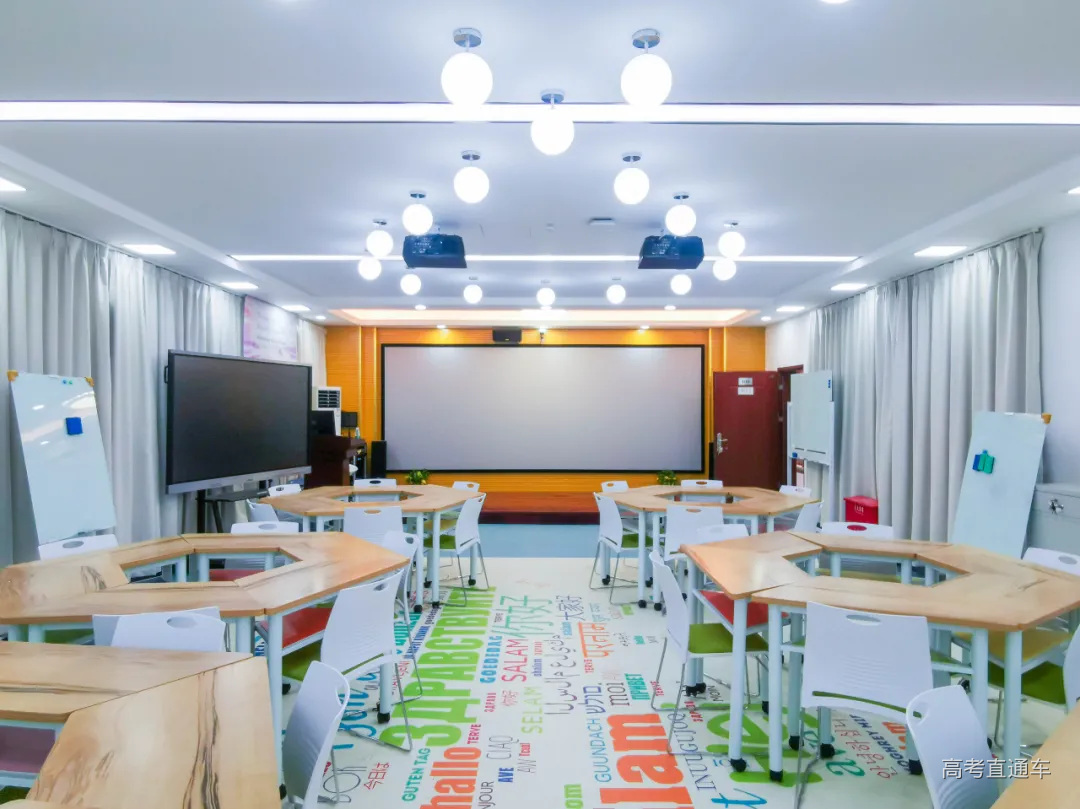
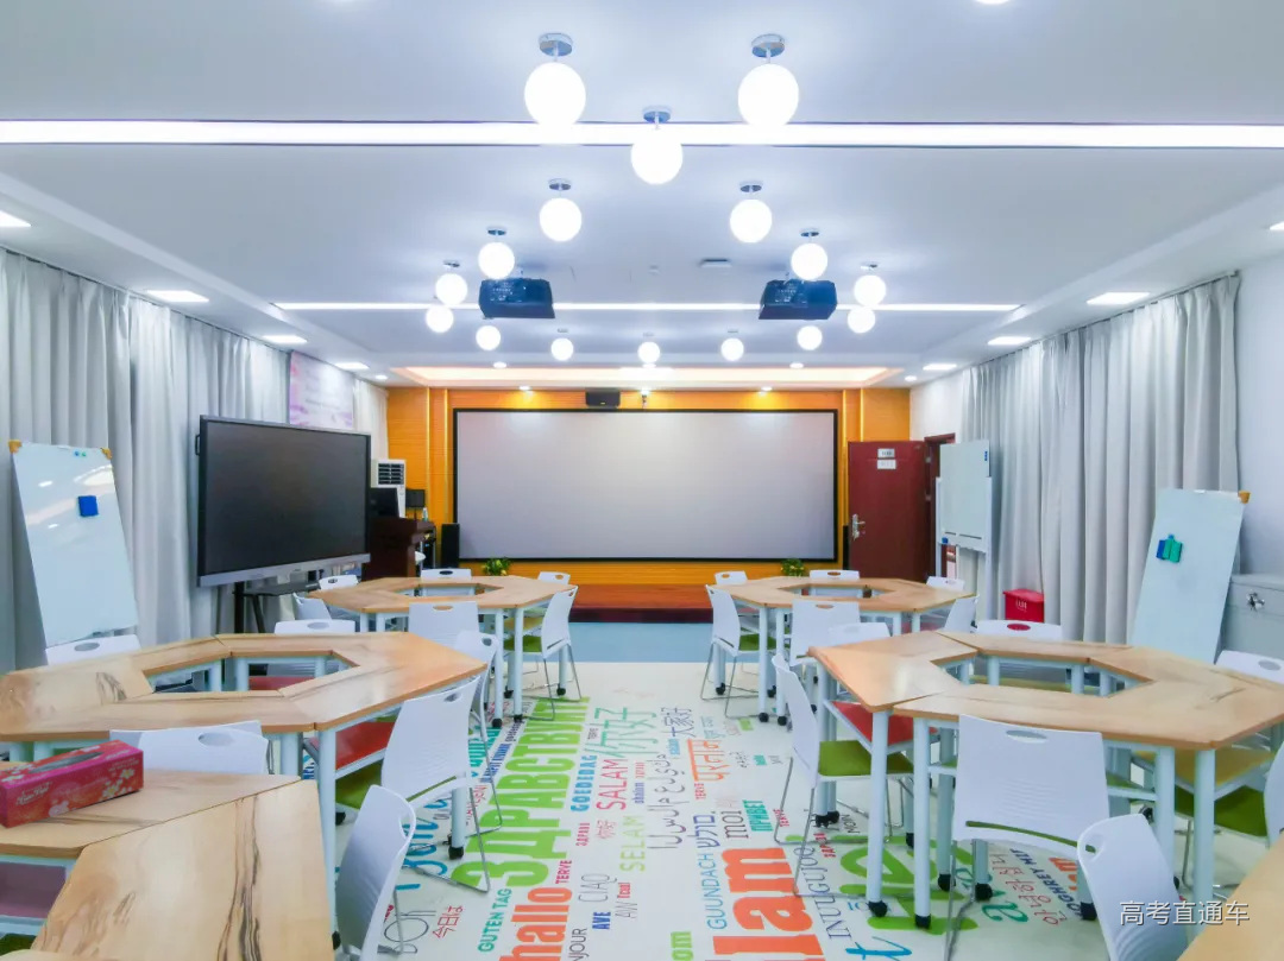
+ tissue box (67, 780)
